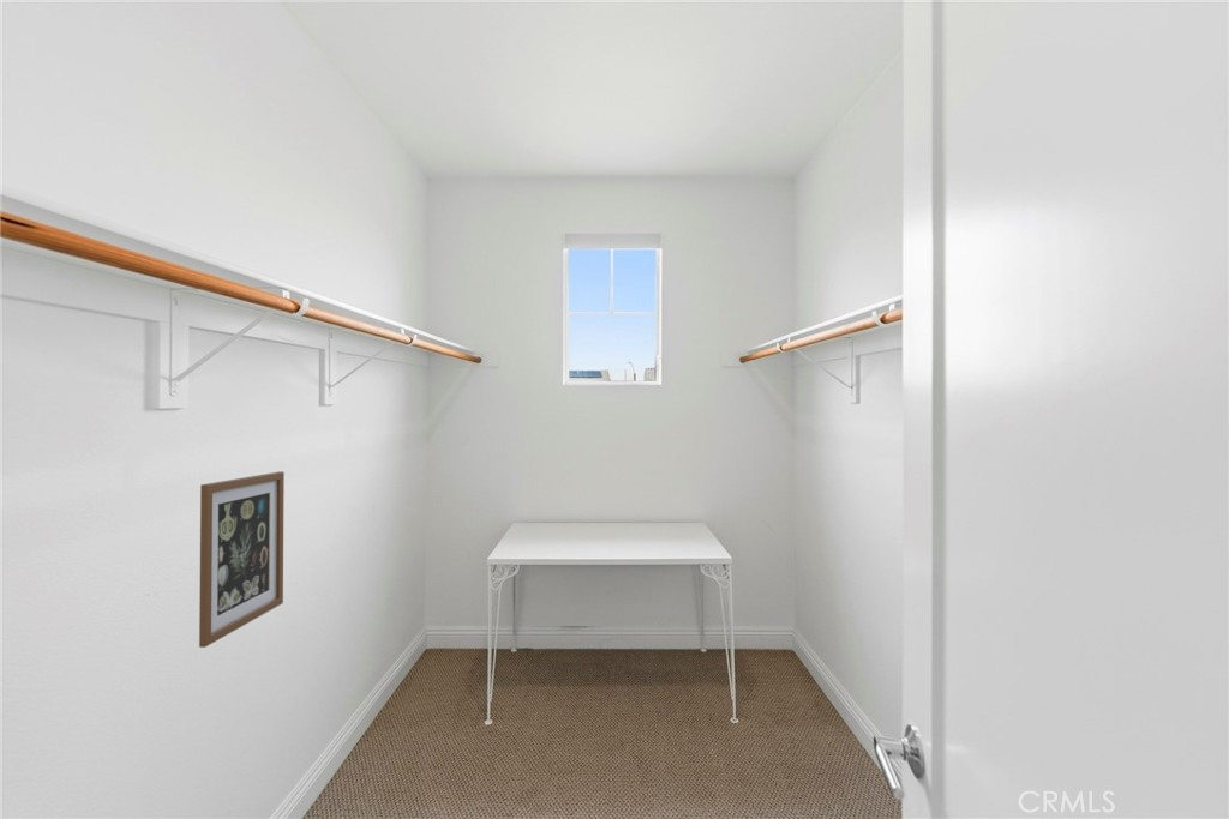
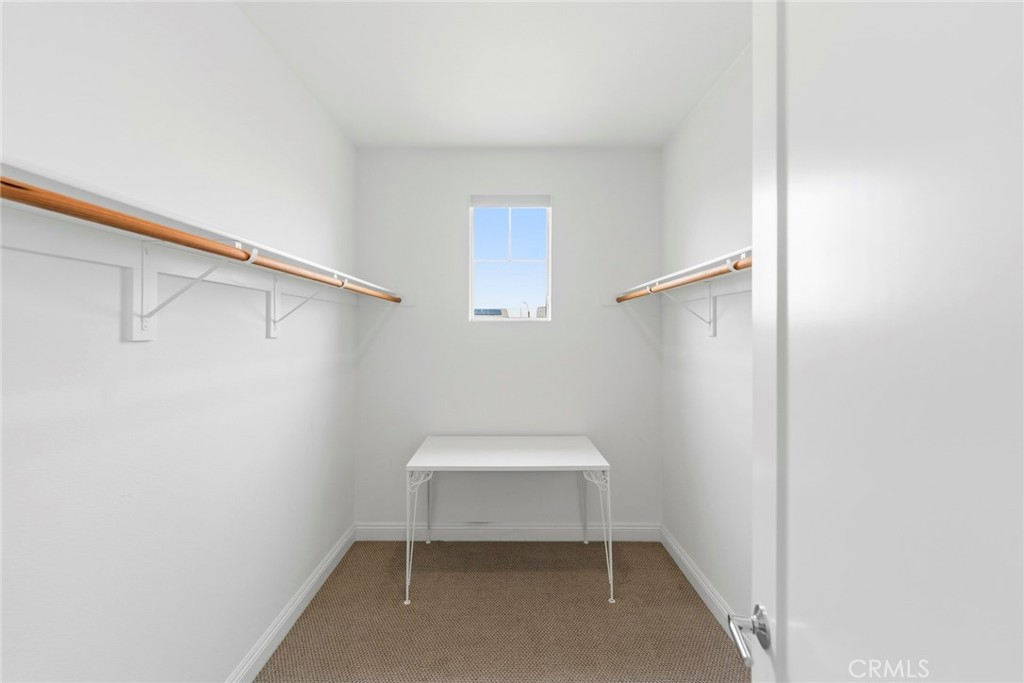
- wall art (246, 549)
